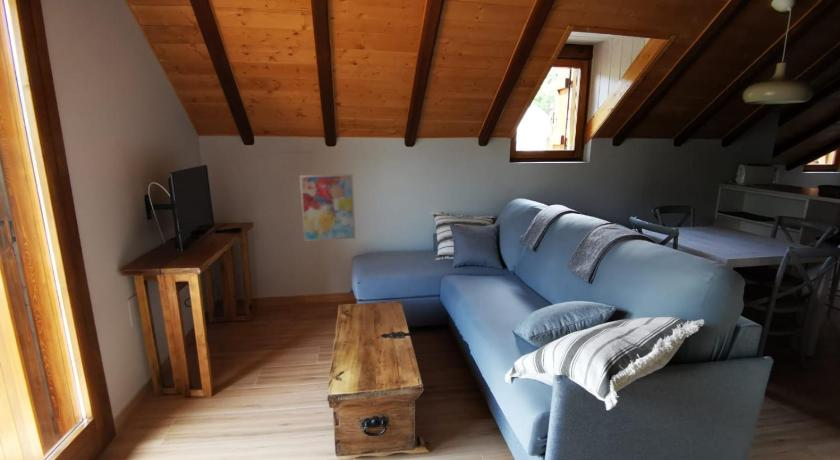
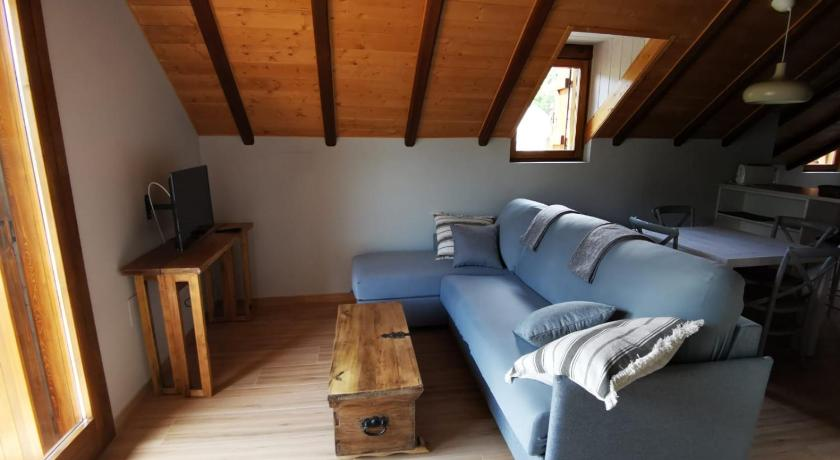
- wall art (328, 207)
